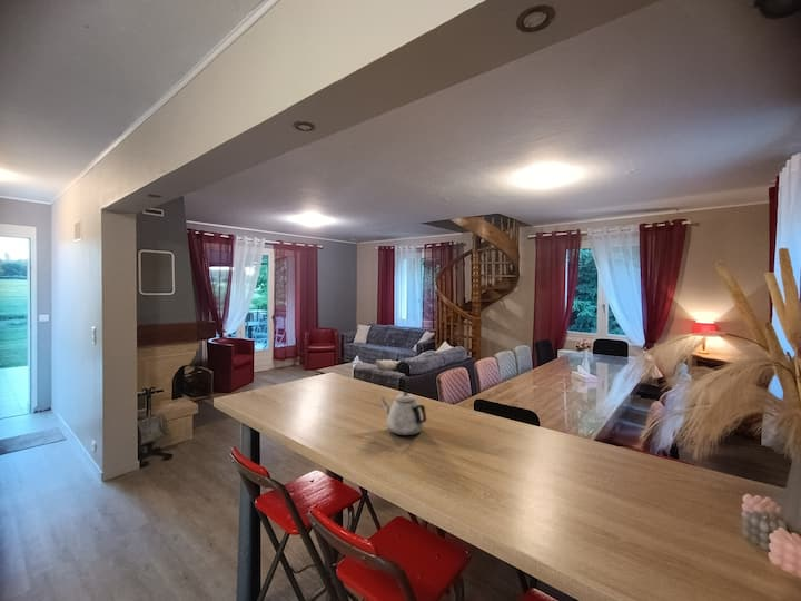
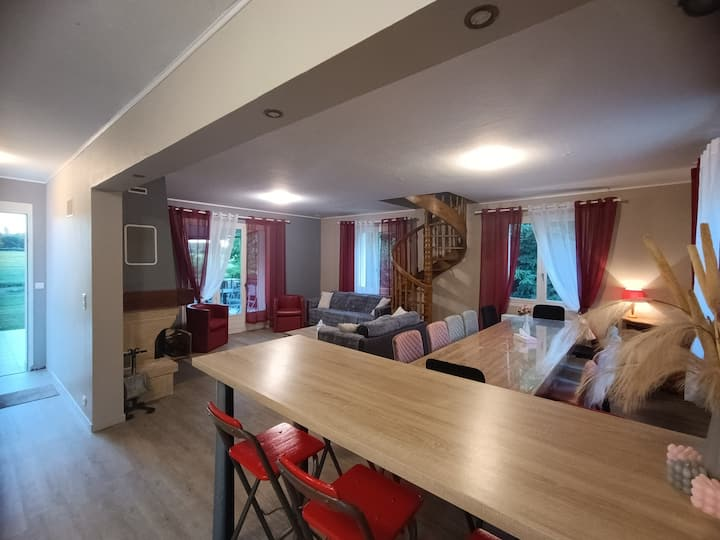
- teapot (402, 410)
